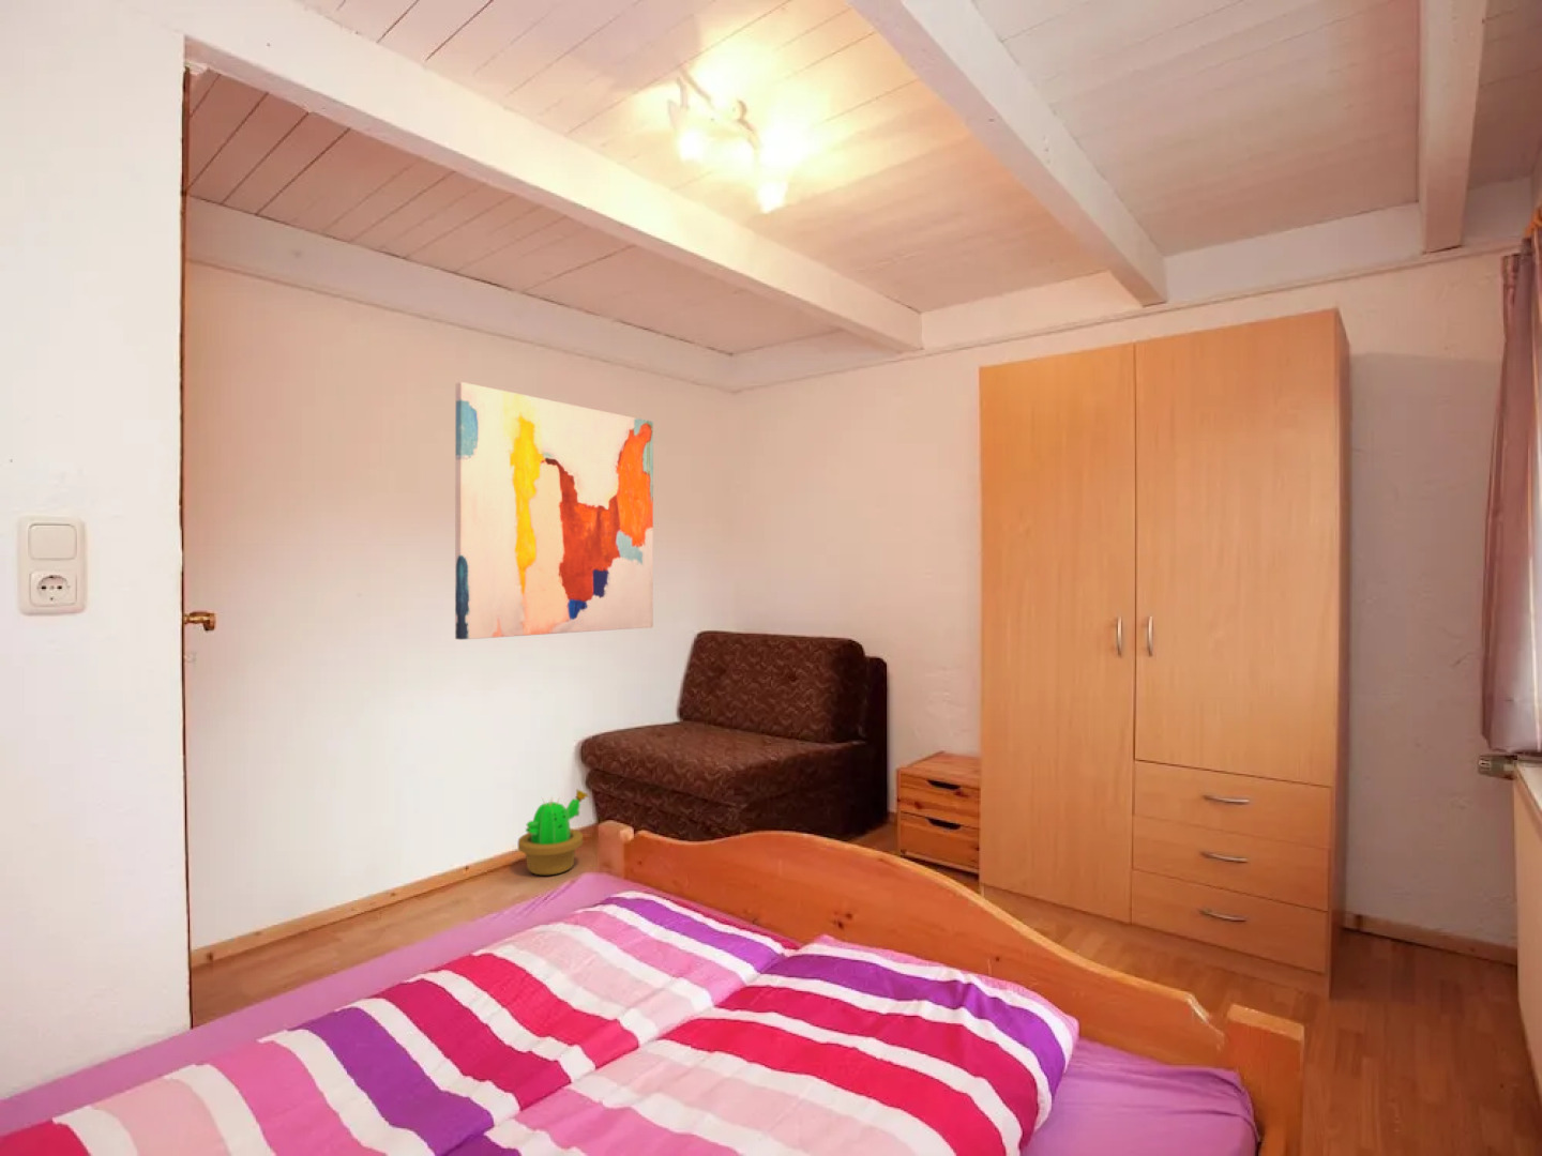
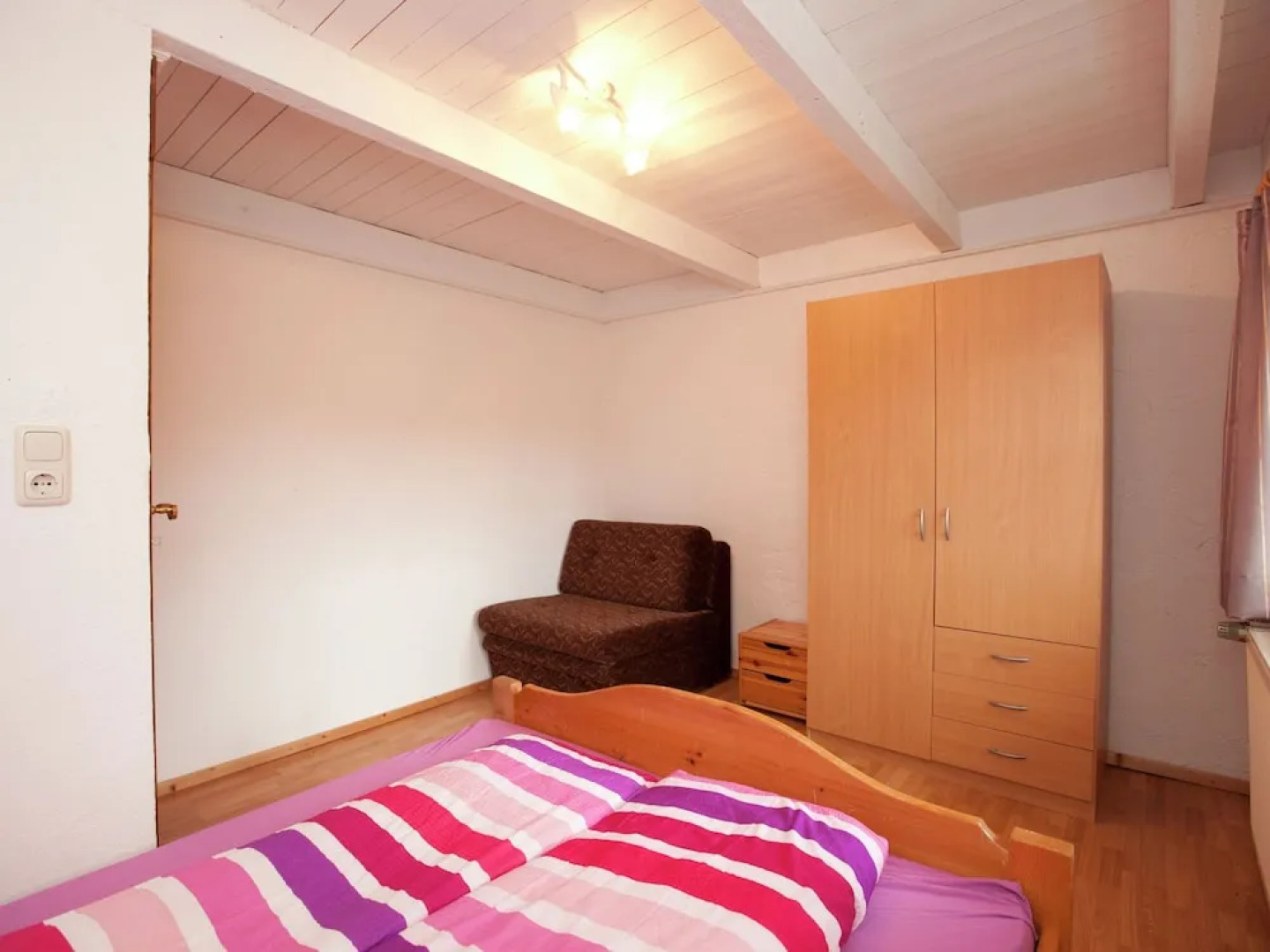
- wall art (565, 518)
- decorative plant (556, 831)
